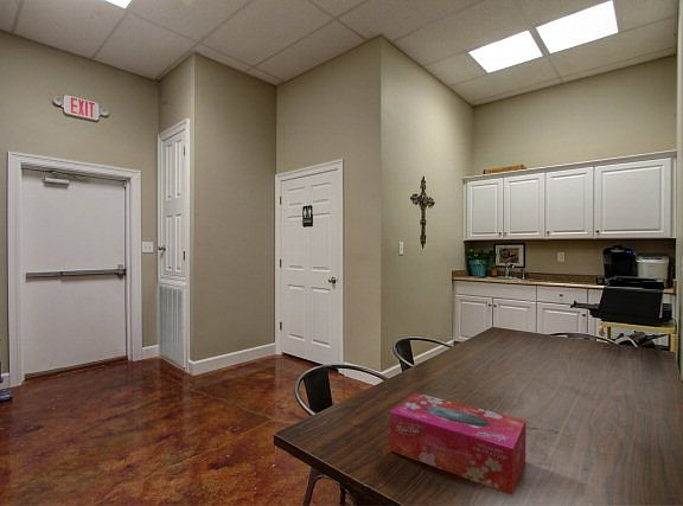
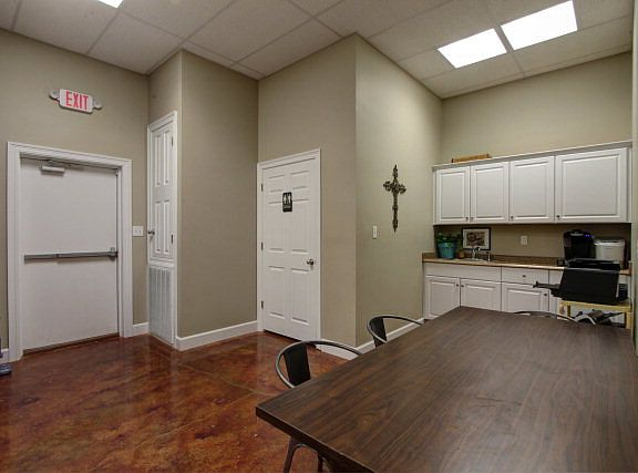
- tissue box (455, 435)
